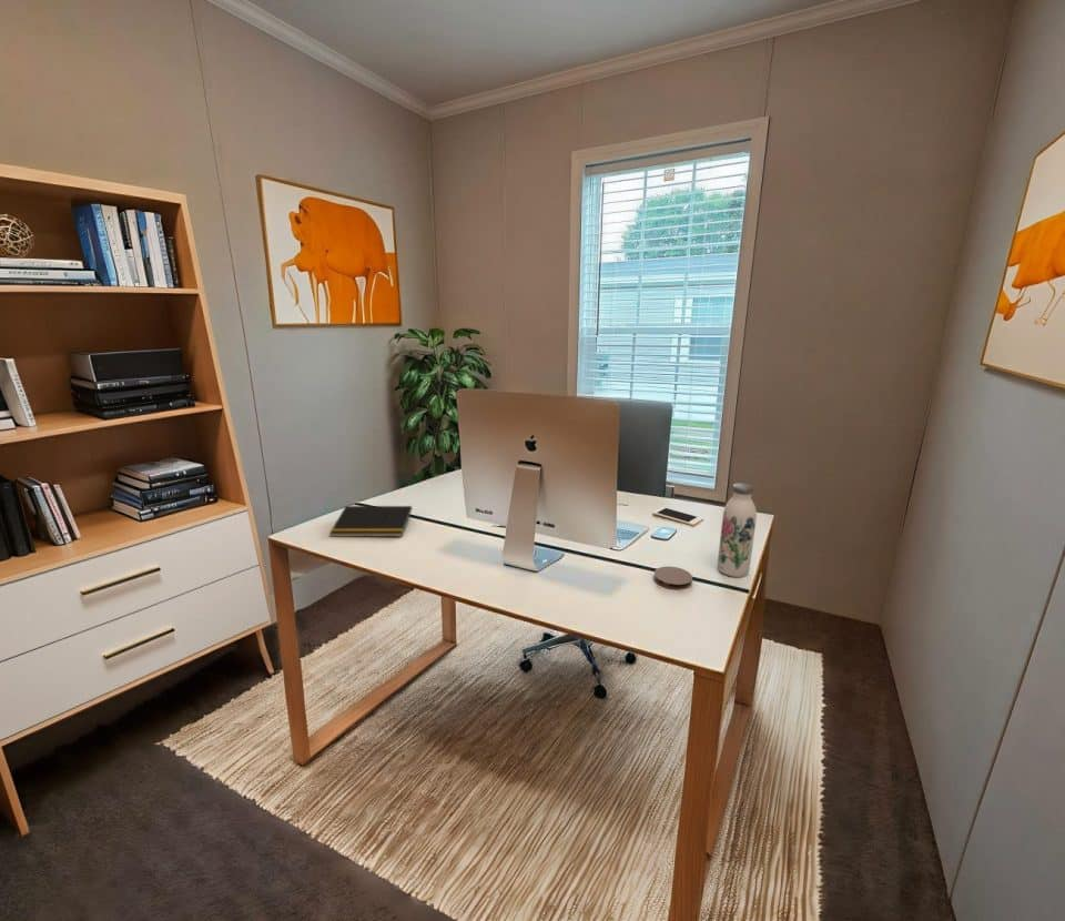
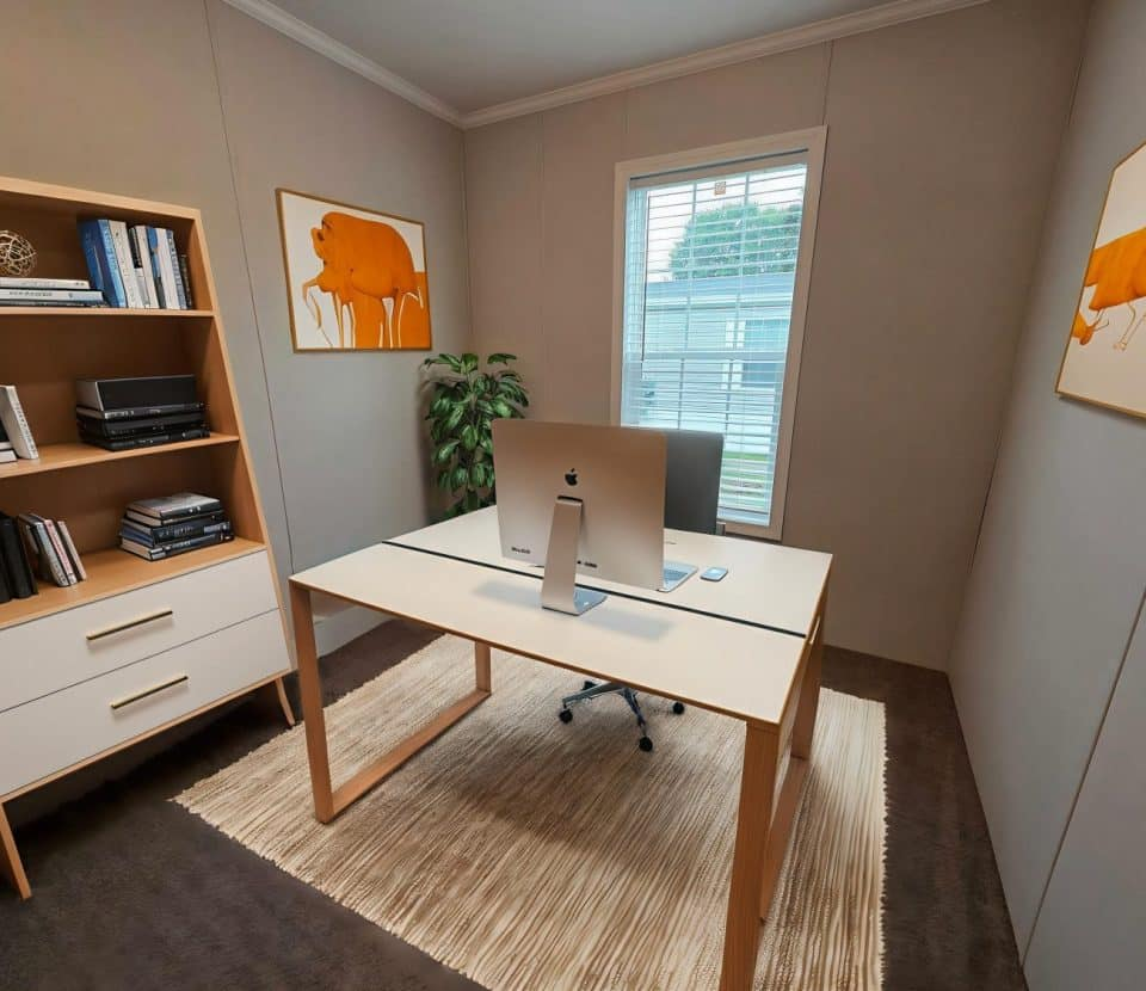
- coaster (672, 577)
- notepad (372, 520)
- cell phone (677, 515)
- water bottle (738, 528)
